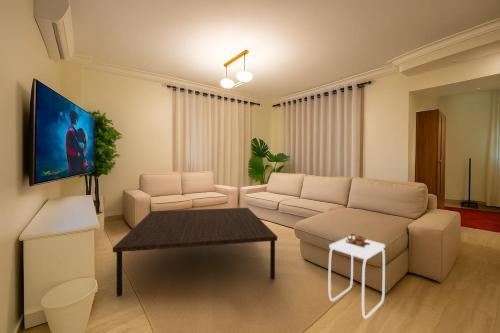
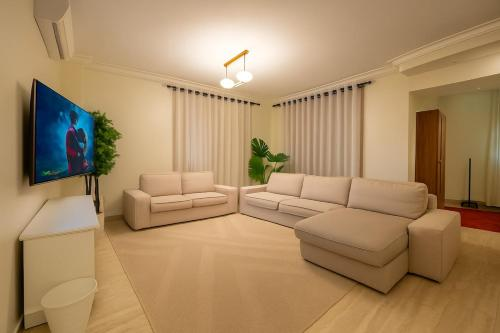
- coffee table (201, 238)
- side table (352, 269)
